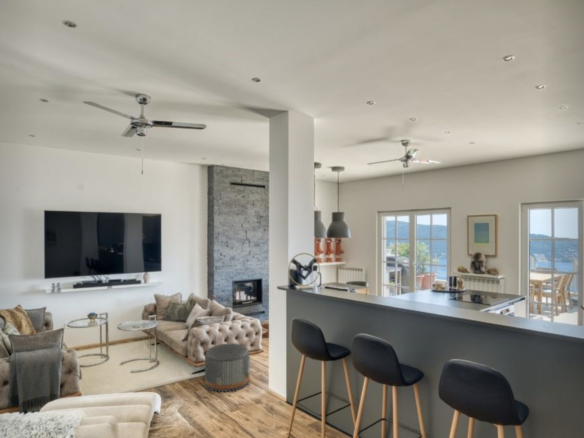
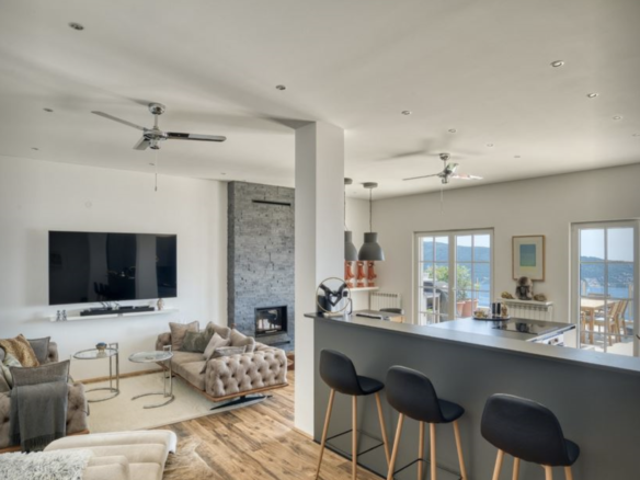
- pouf (227, 364)
